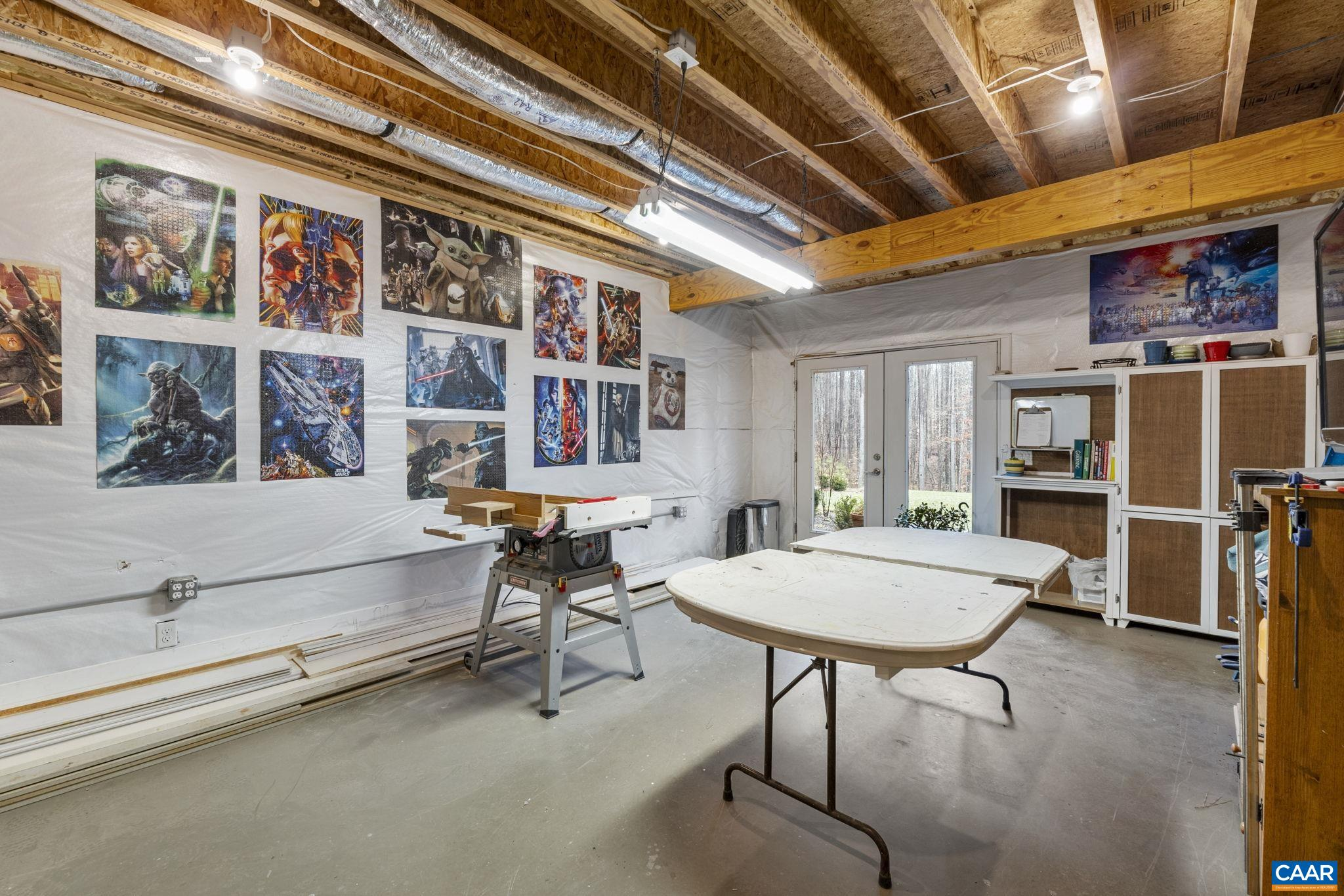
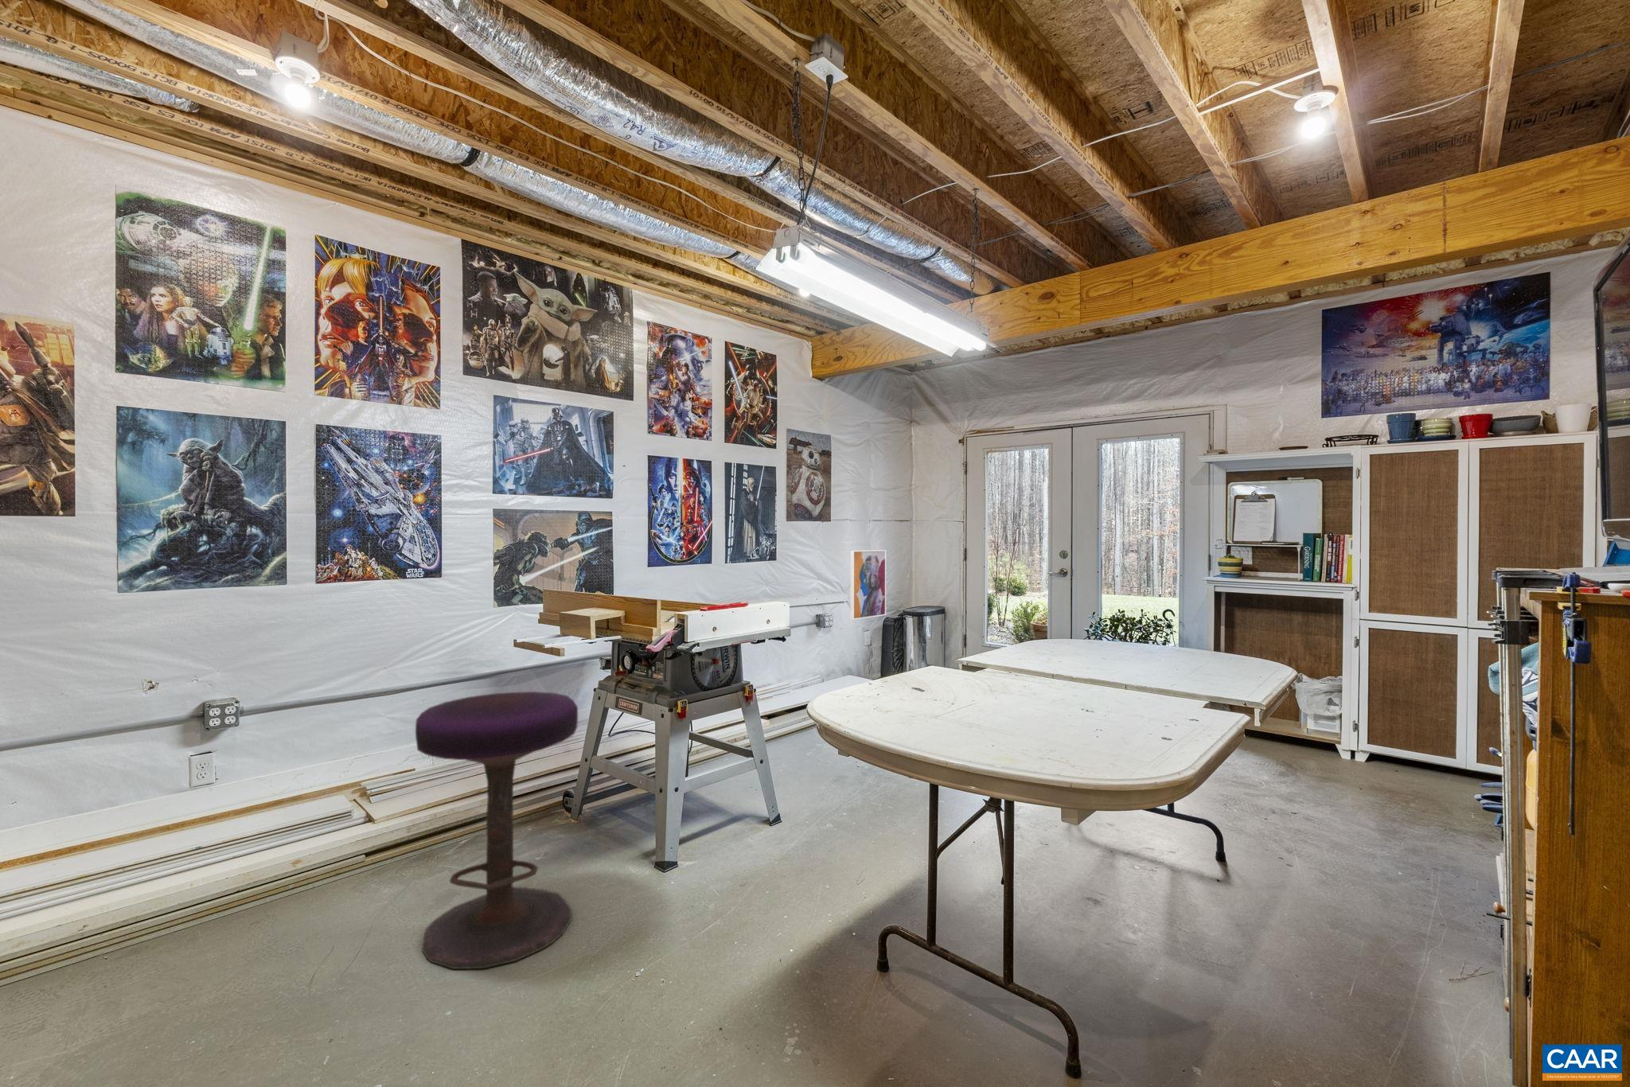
+ wall art (868, 584)
+ stool (500, 813)
